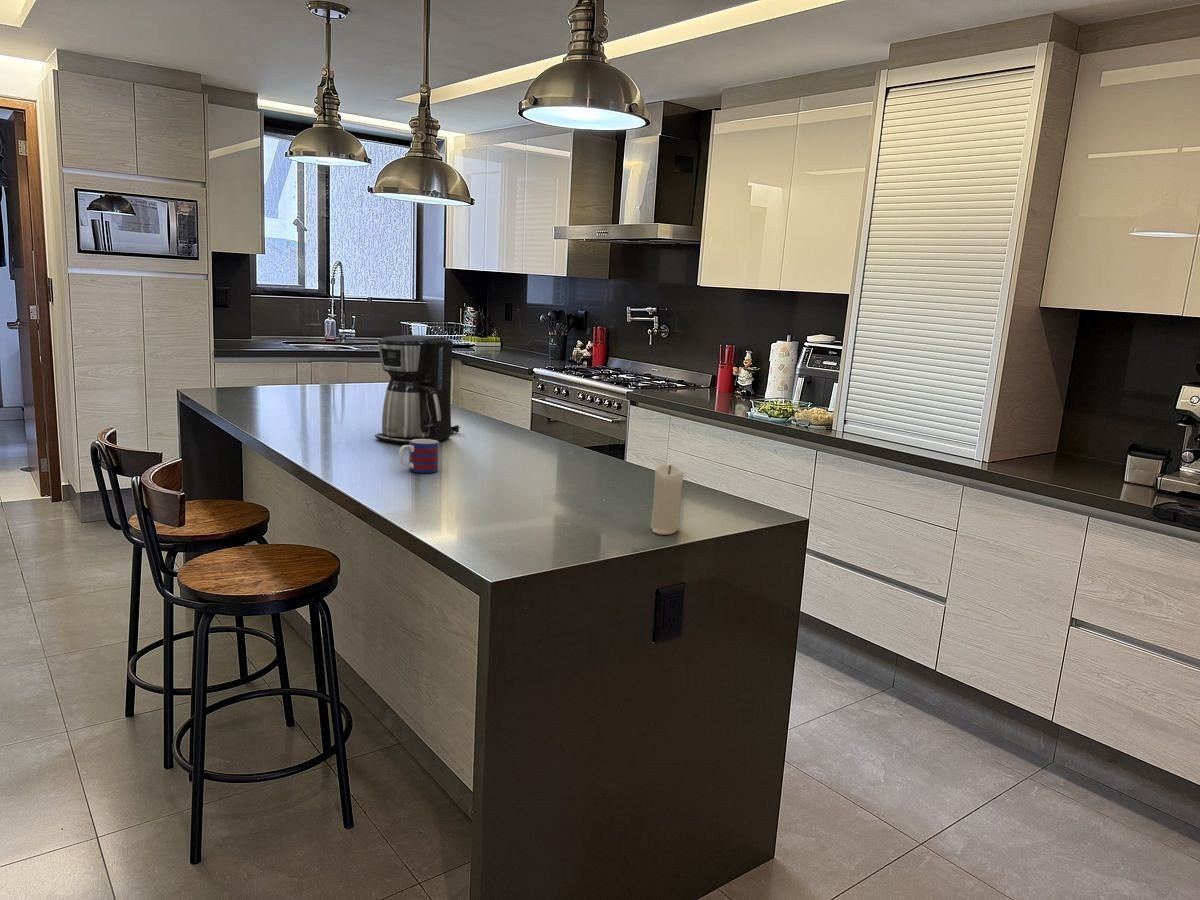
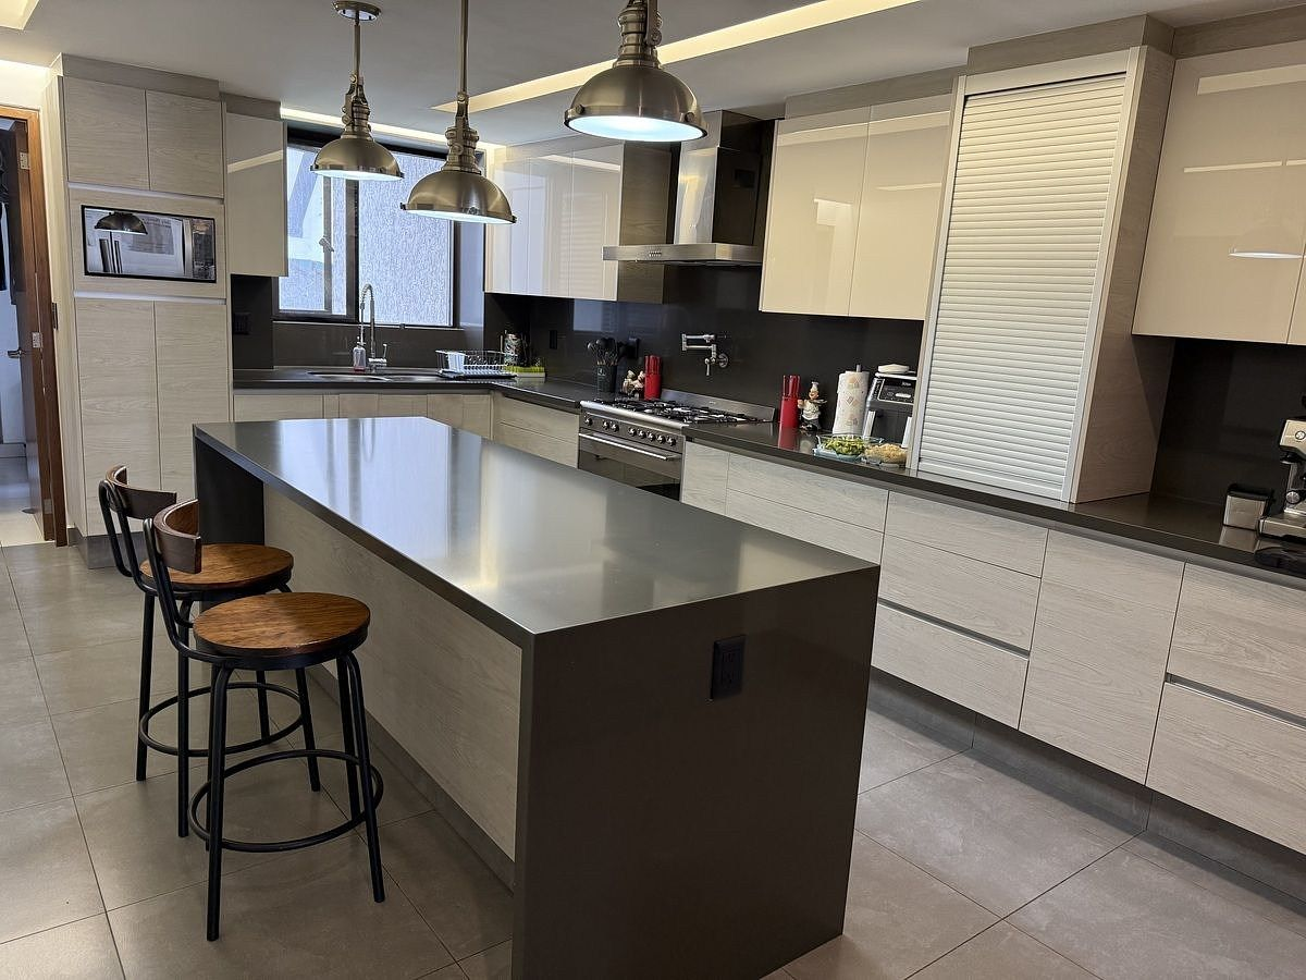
- coffee maker (428, 388)
- mug (417, 456)
- candle (667, 497)
